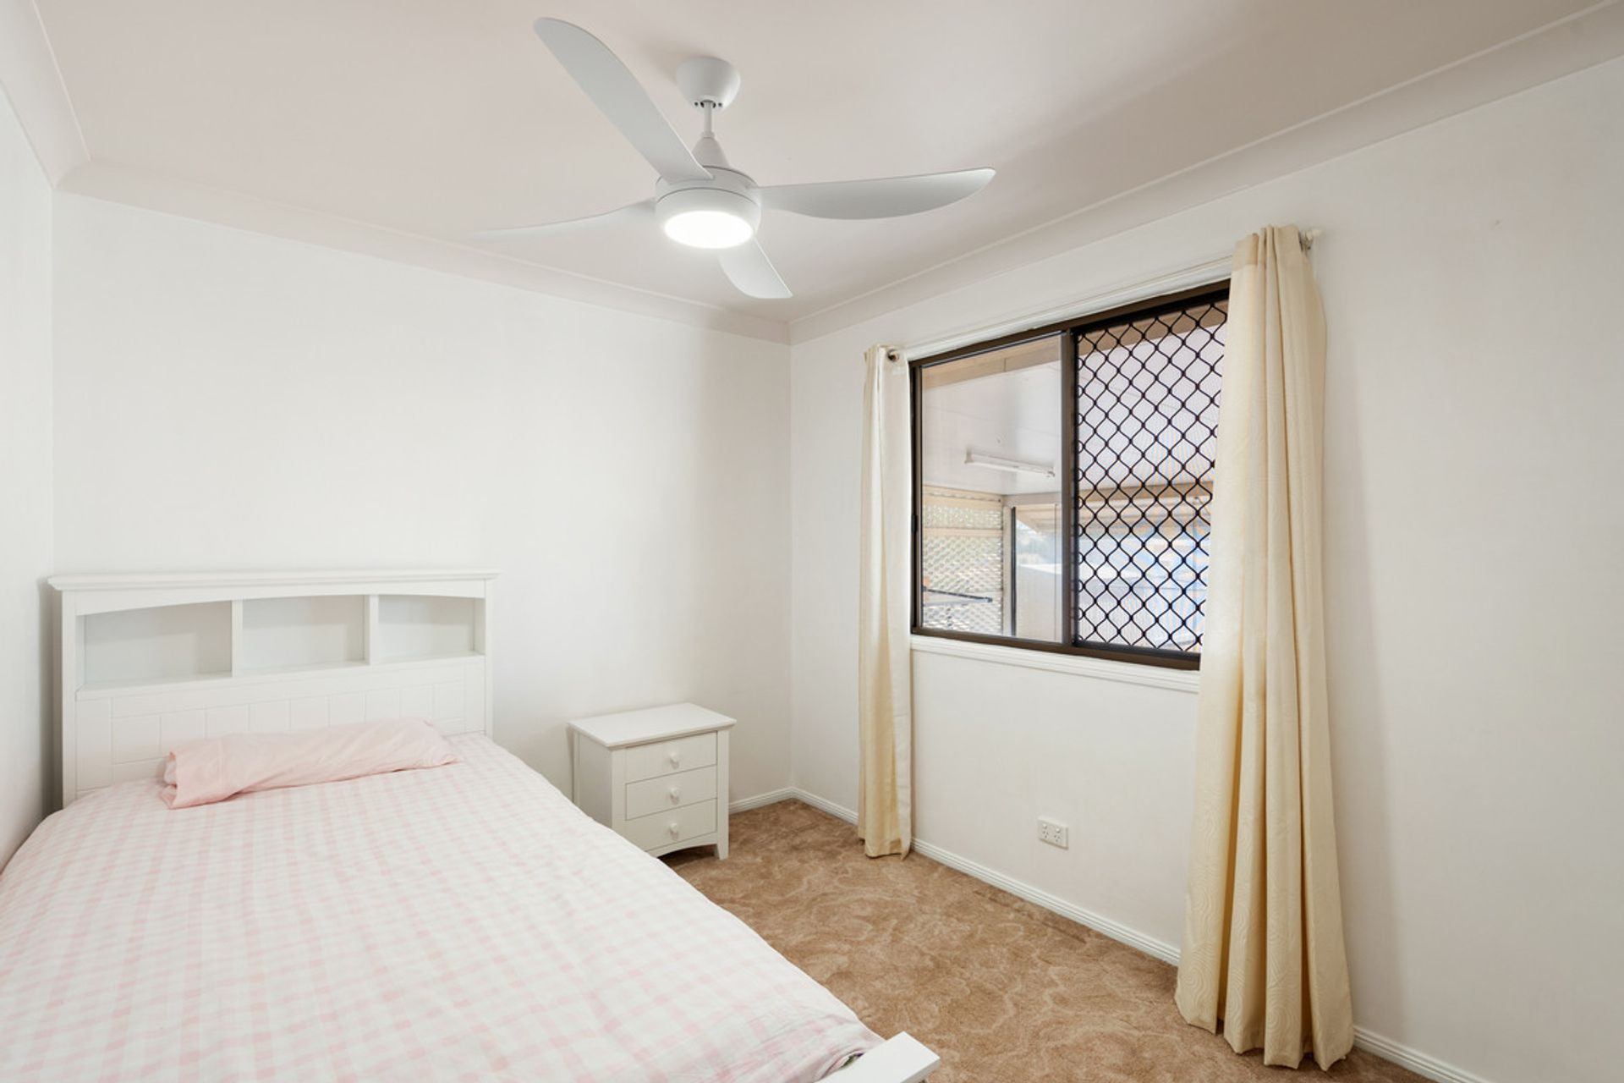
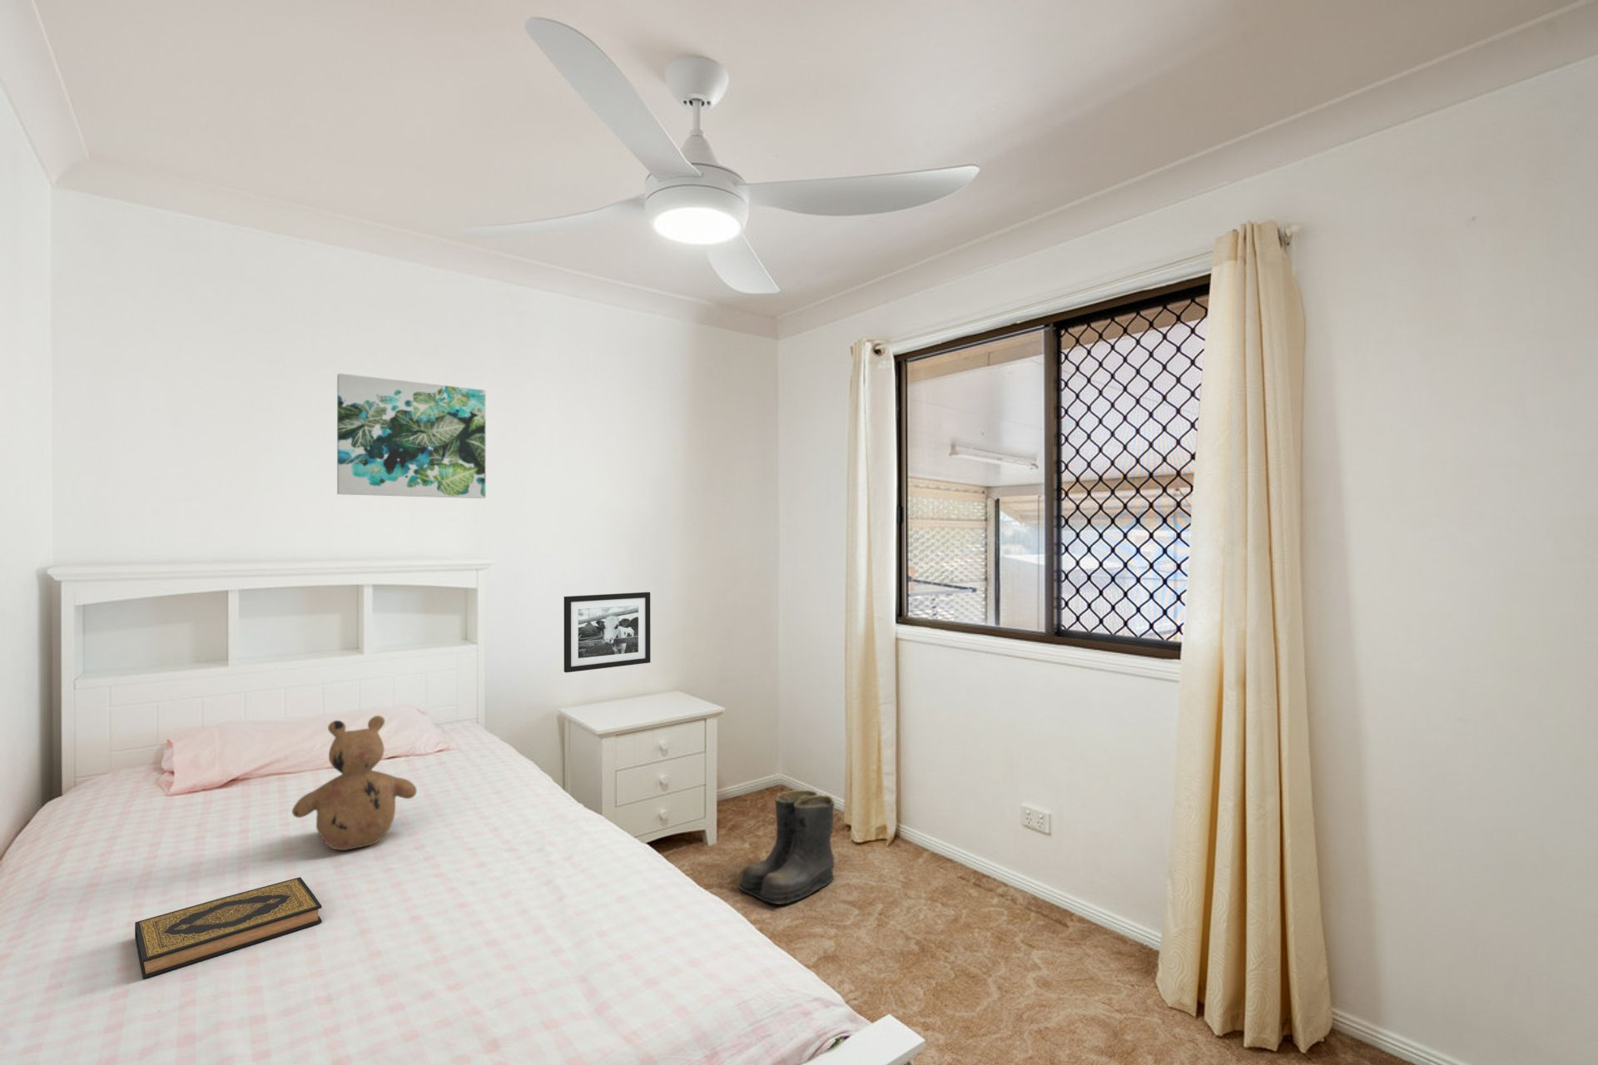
+ picture frame (609, 631)
+ teddy bear (356, 777)
+ hardback book (229, 921)
+ wall art (415, 440)
+ boots (788, 842)
